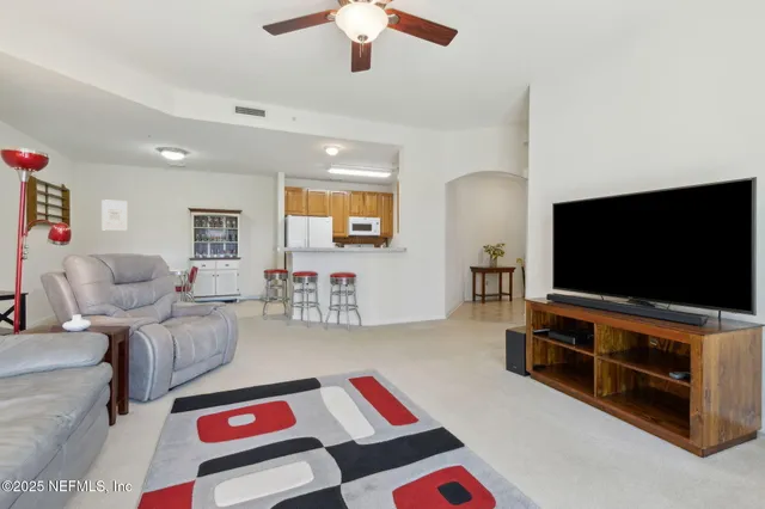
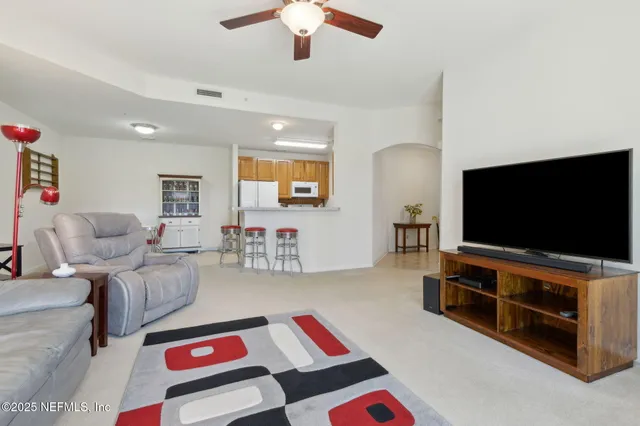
- wall art (115, 215)
